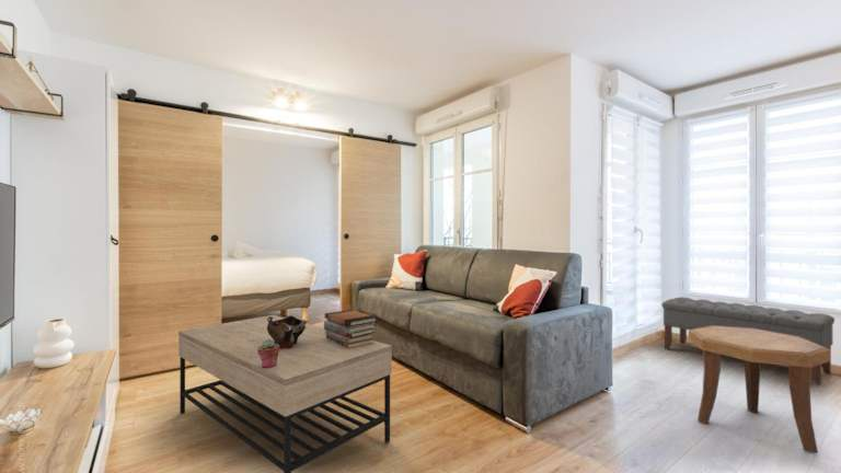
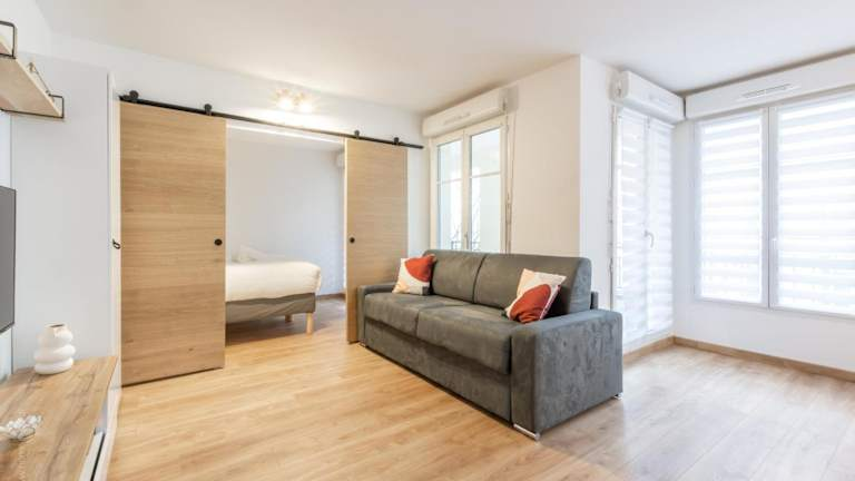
- book stack (349, 327)
- bench (739, 326)
- coffee table (277, 381)
- side table (752, 381)
- decorative bowl (288, 330)
- potted succulent (268, 351)
